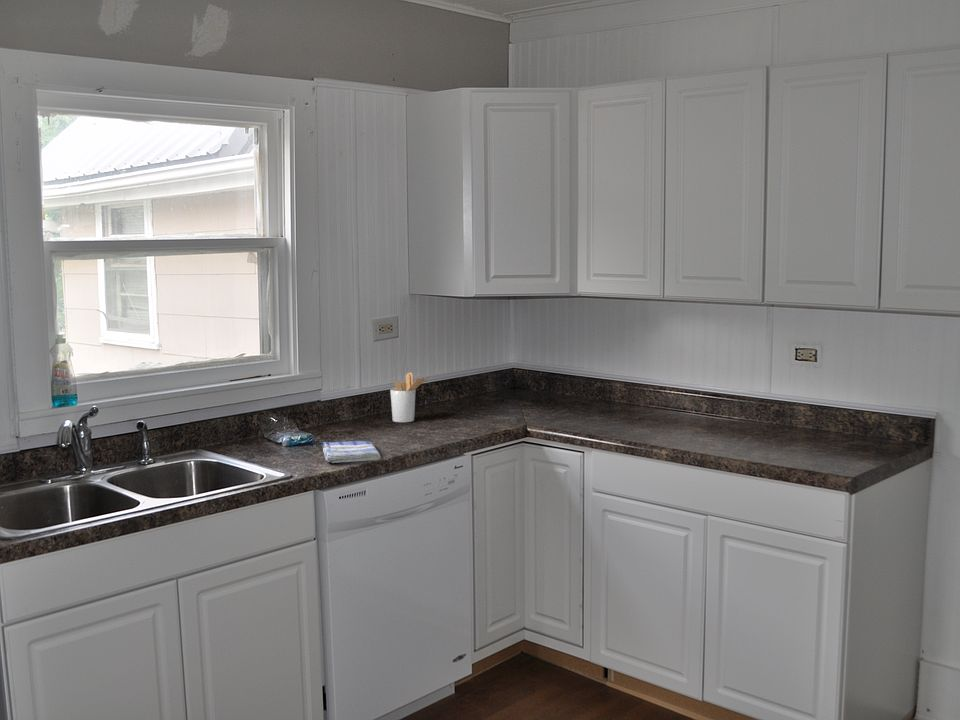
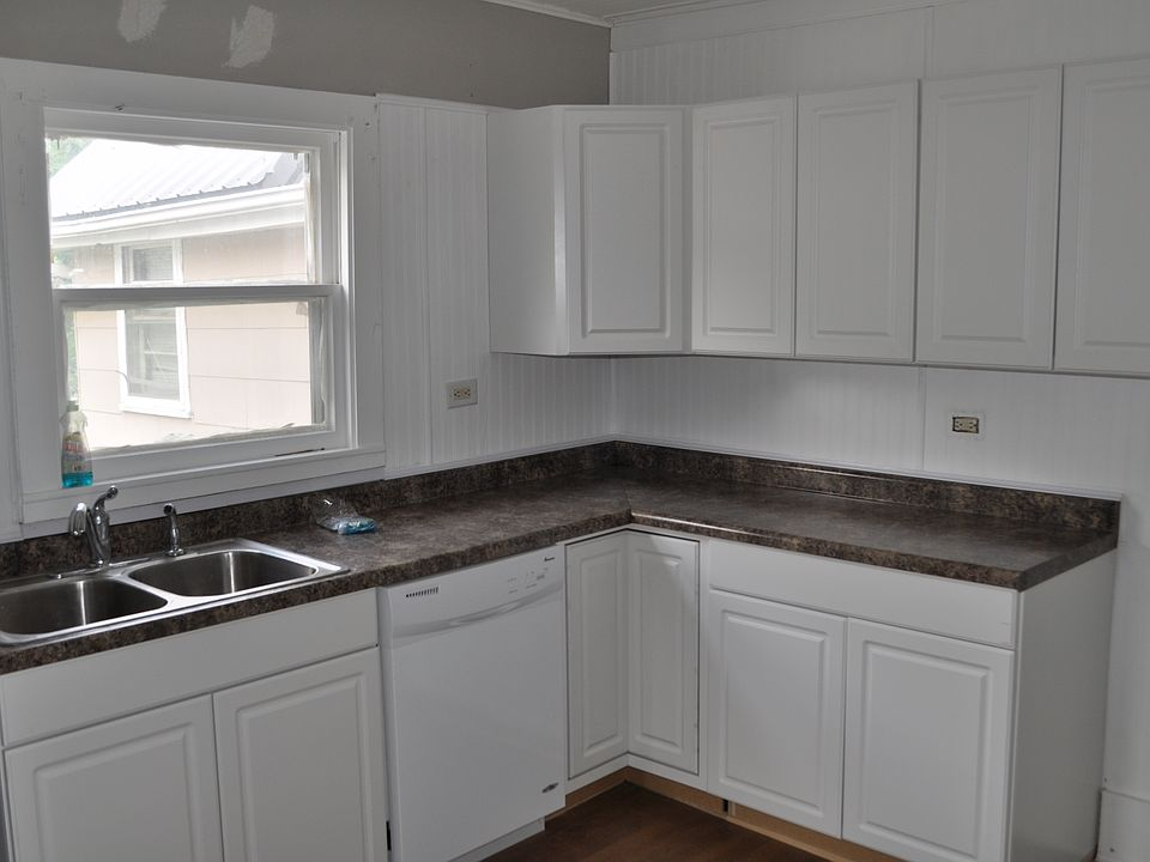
- dish towel (350, 450)
- utensil holder (409, 397)
